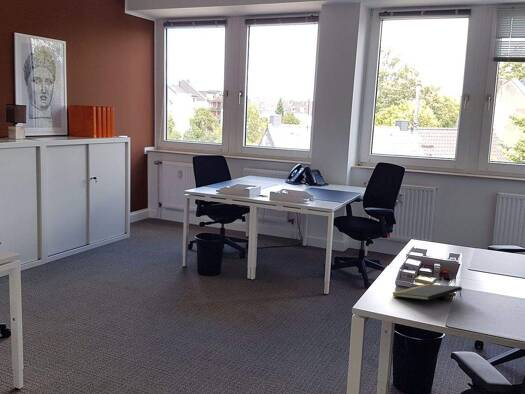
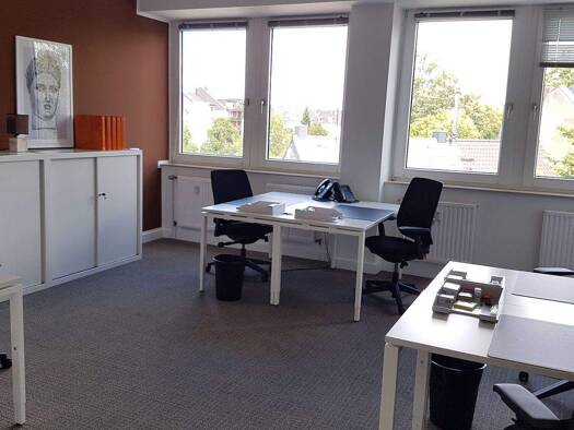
- notepad (427, 291)
